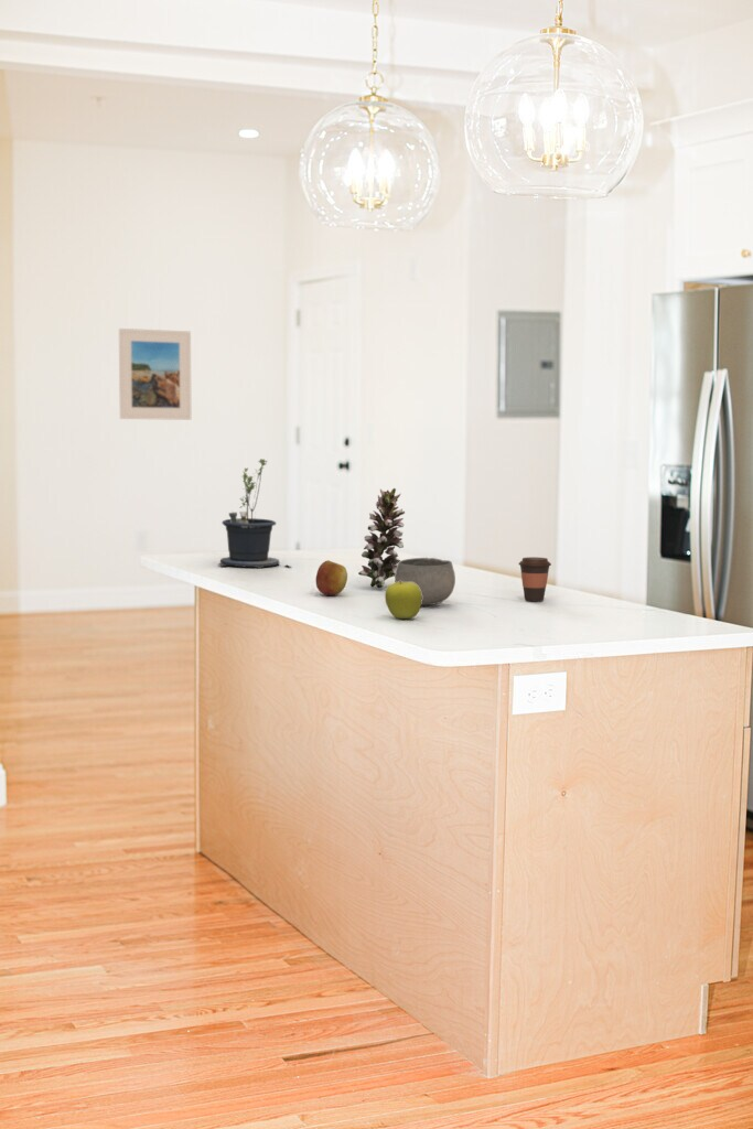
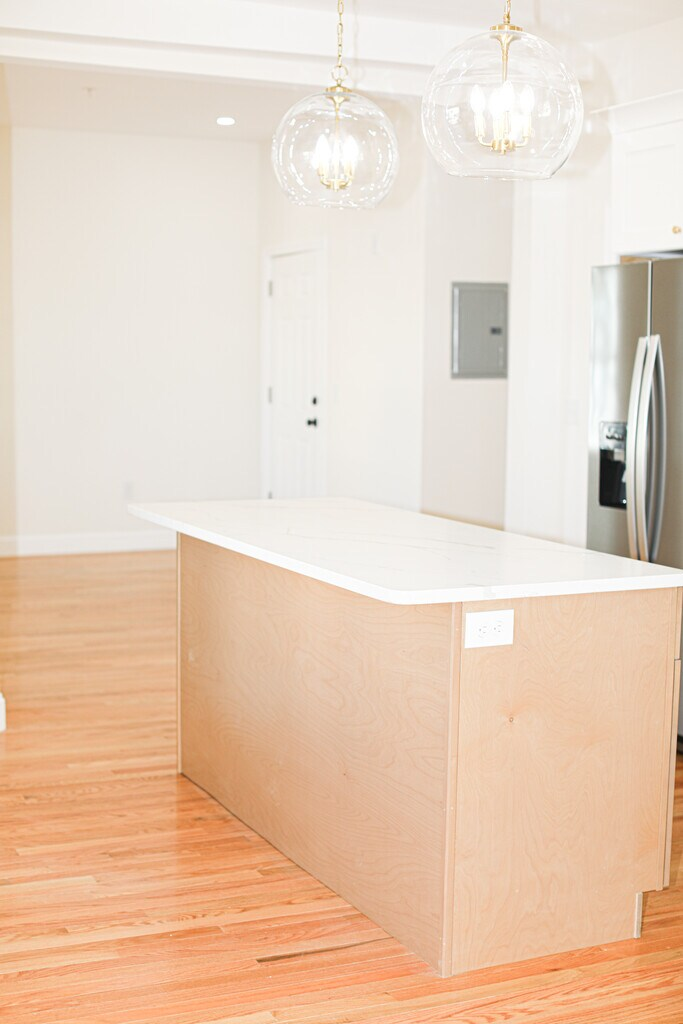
- flower (381, 537)
- apple (331, 577)
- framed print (155, 375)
- potted plant (251, 512)
- coffee cup (534, 579)
- bowl (424, 582)
- fruit (402, 599)
